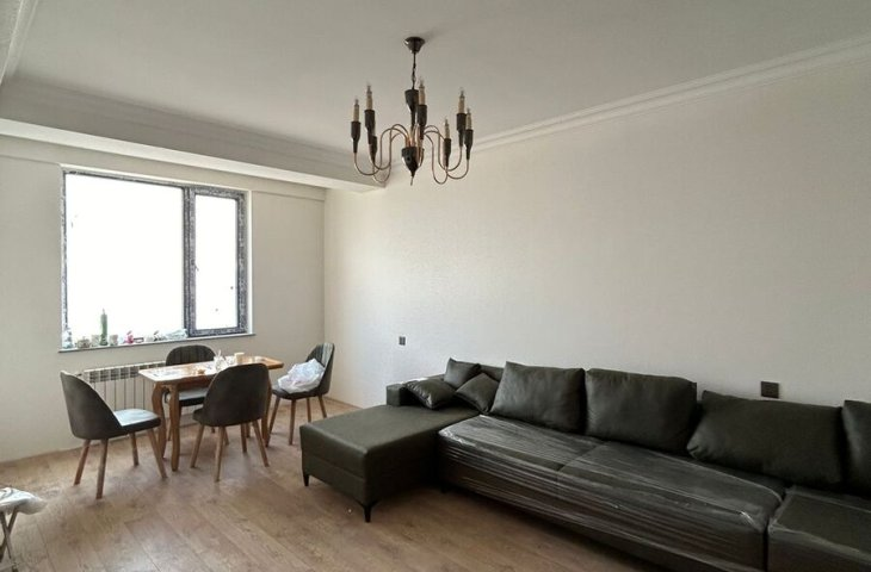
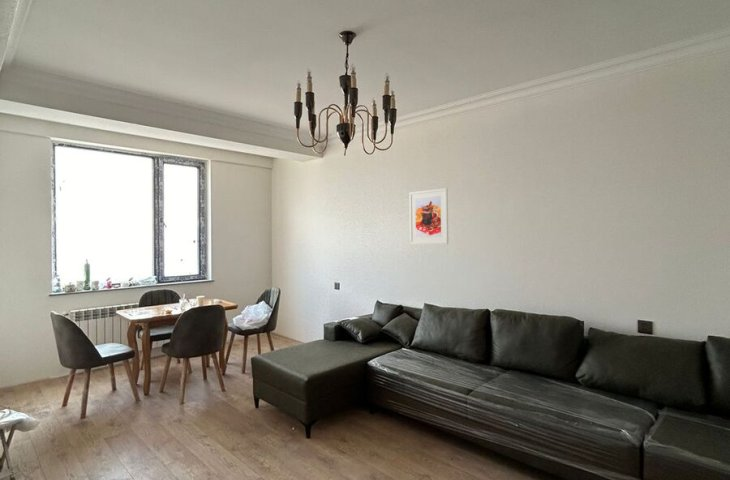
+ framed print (428, 217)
